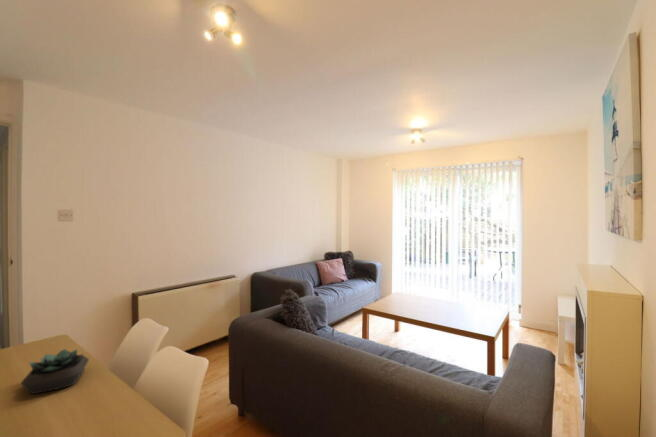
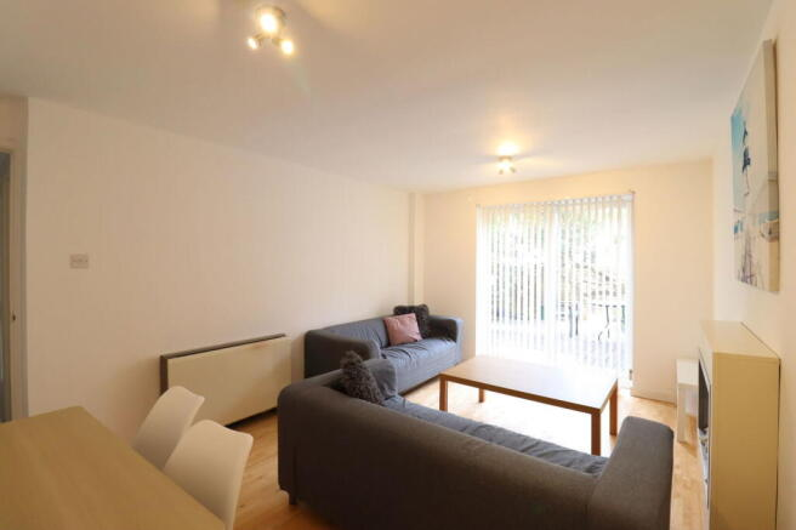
- succulent plant (57, 368)
